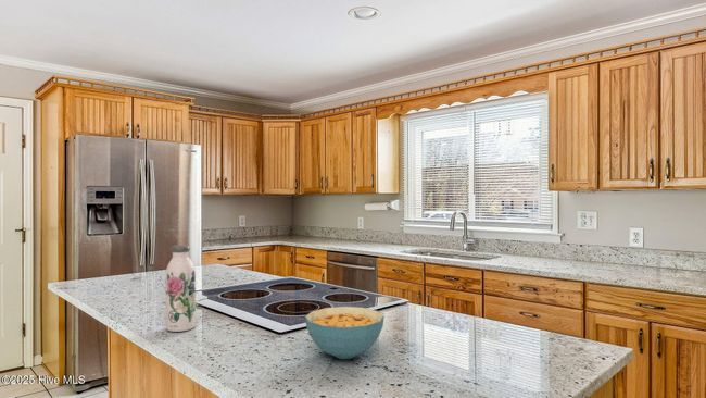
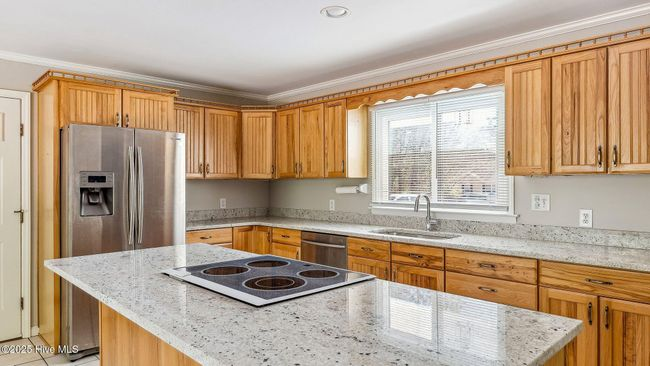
- water bottle (180, 286)
- cereal bowl (344, 335)
